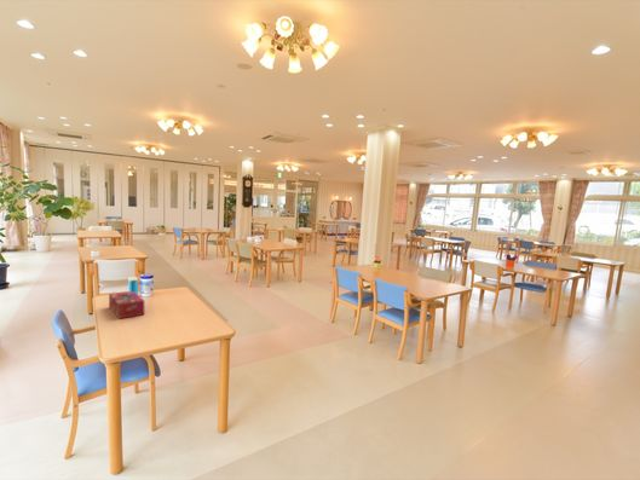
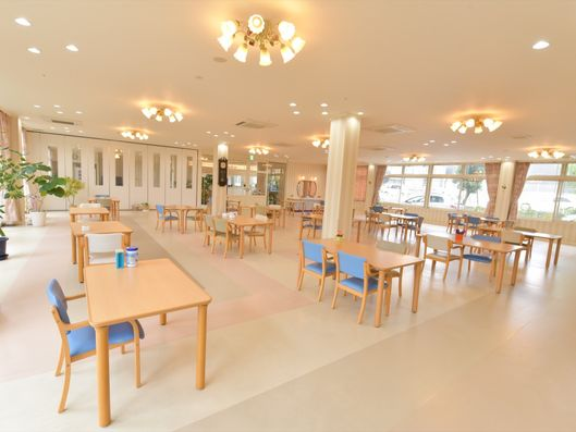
- tissue box (126, 303)
